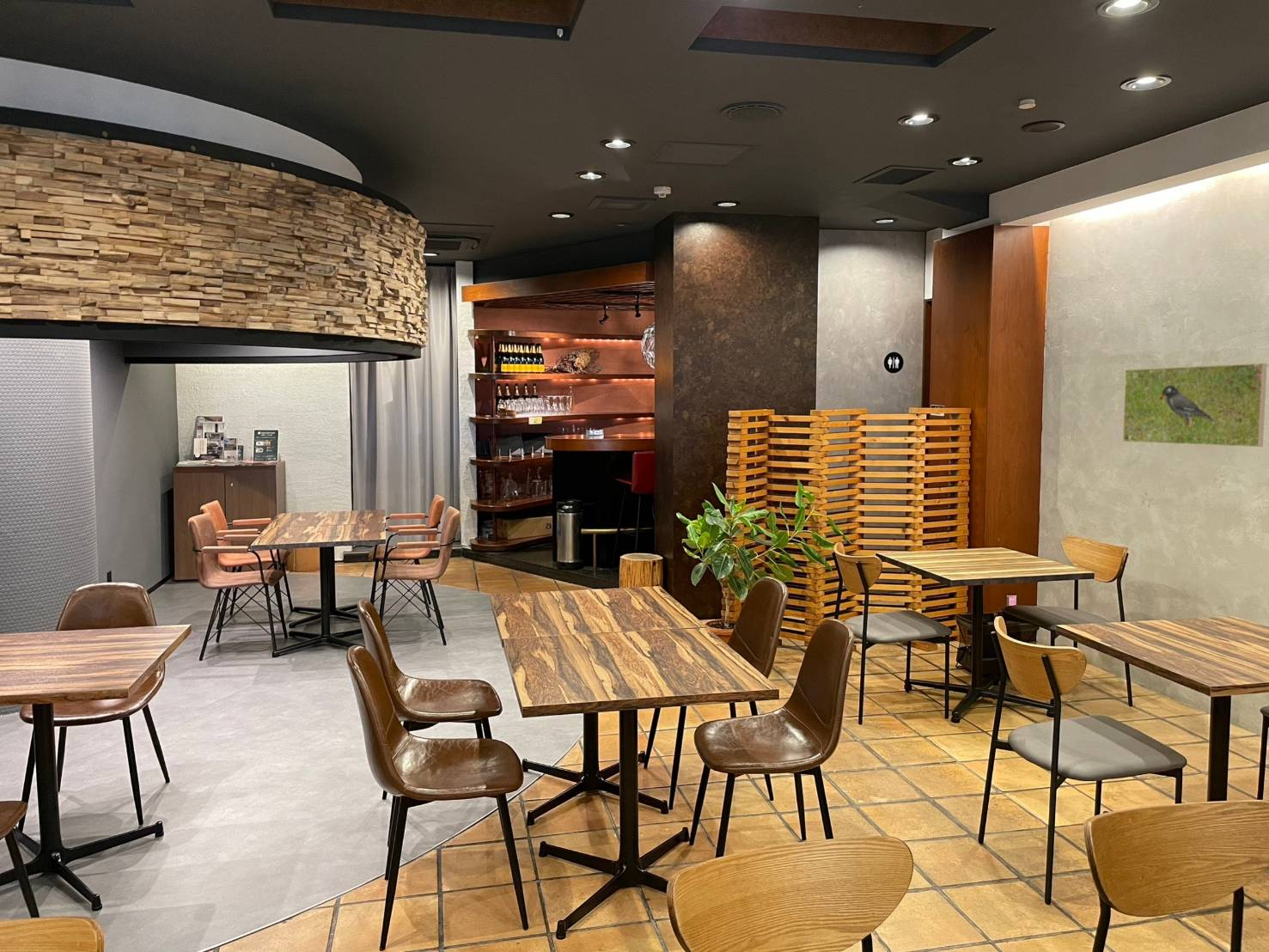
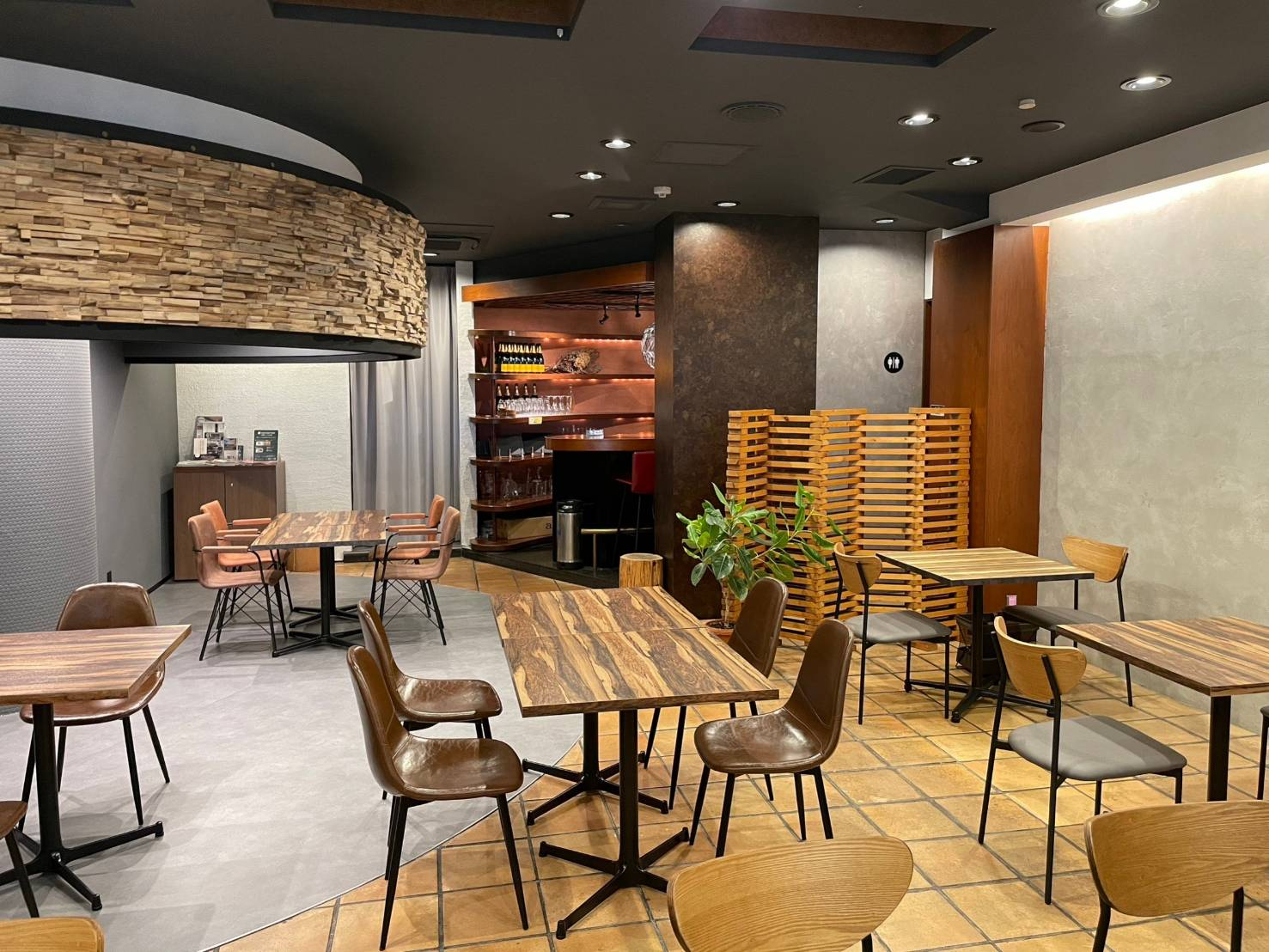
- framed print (1189, 406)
